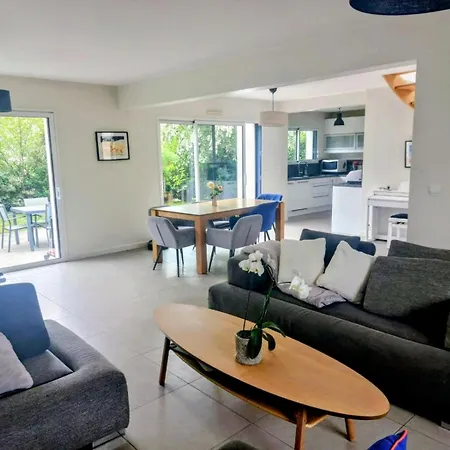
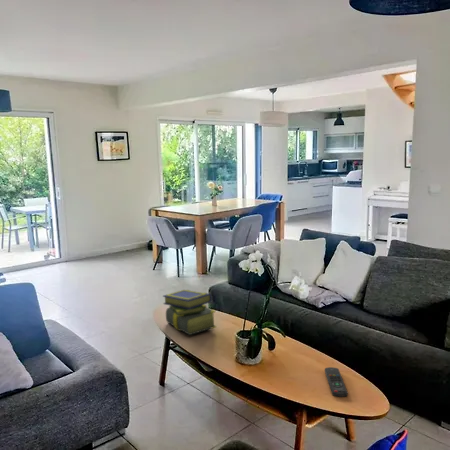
+ stack of books (187, 309)
+ remote control (335, 381)
